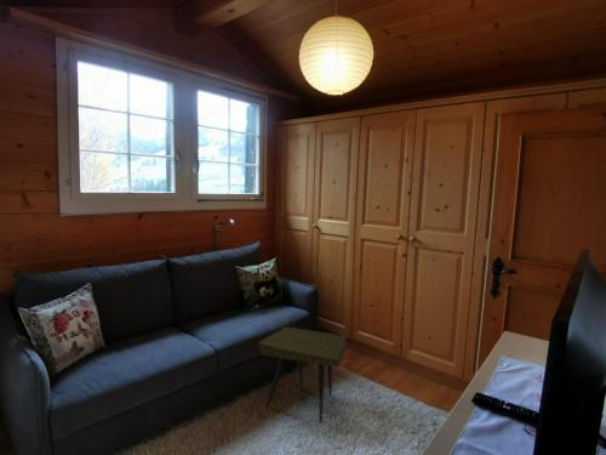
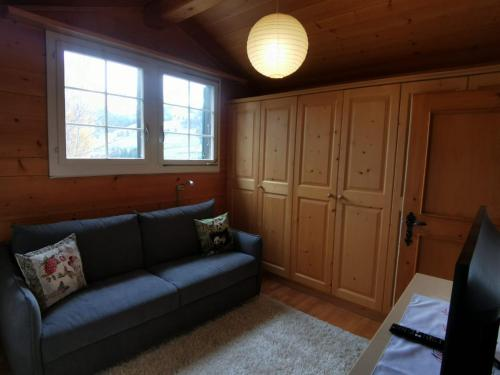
- side table (301, 372)
